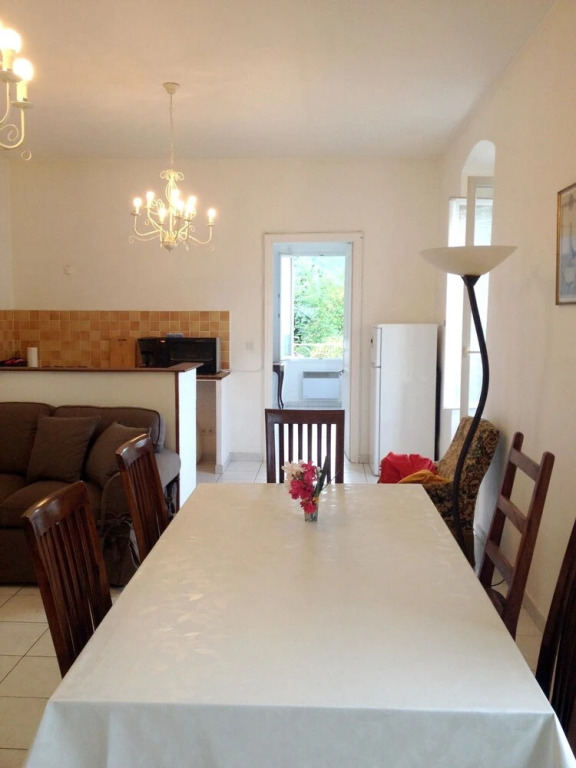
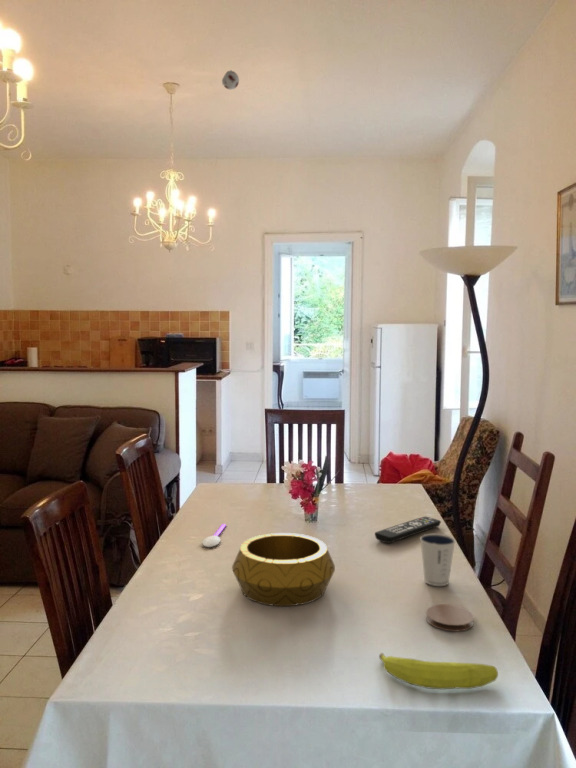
+ spoon (216, 534)
+ coaster (449, 617)
+ decorative bowl (283, 567)
+ fruit (438, 663)
+ smoke detector (230, 80)
+ remote control (408, 529)
+ dixie cup (437, 560)
